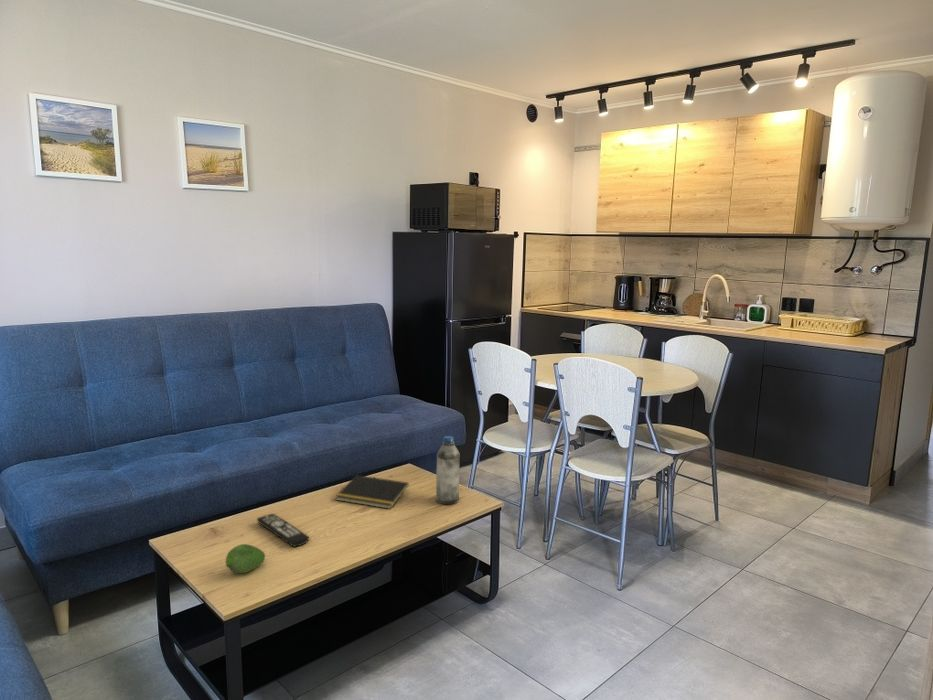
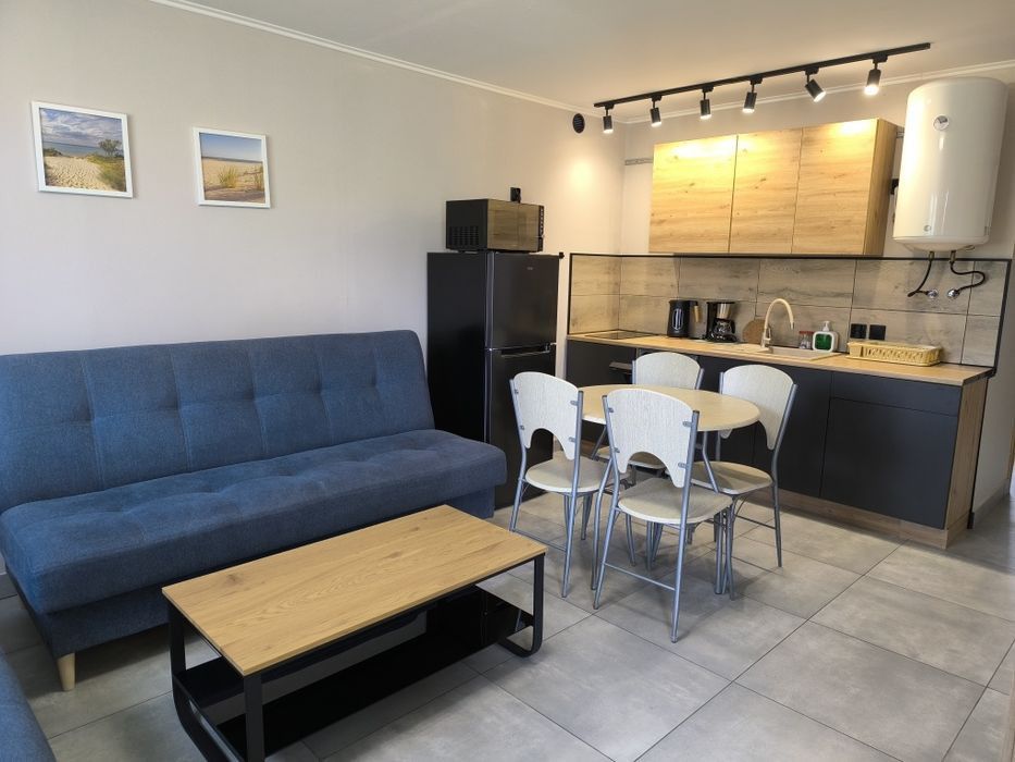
- fruit (245, 557)
- notepad (372, 491)
- remote control (282, 529)
- water bottle (448, 469)
